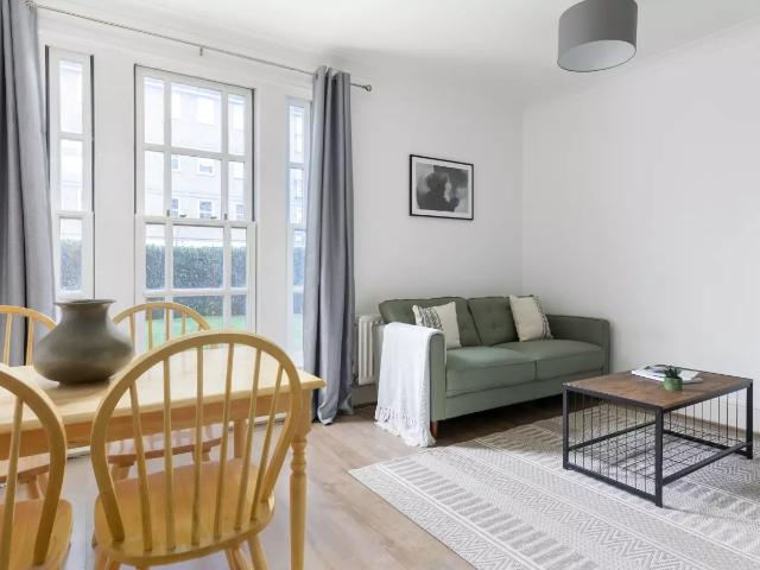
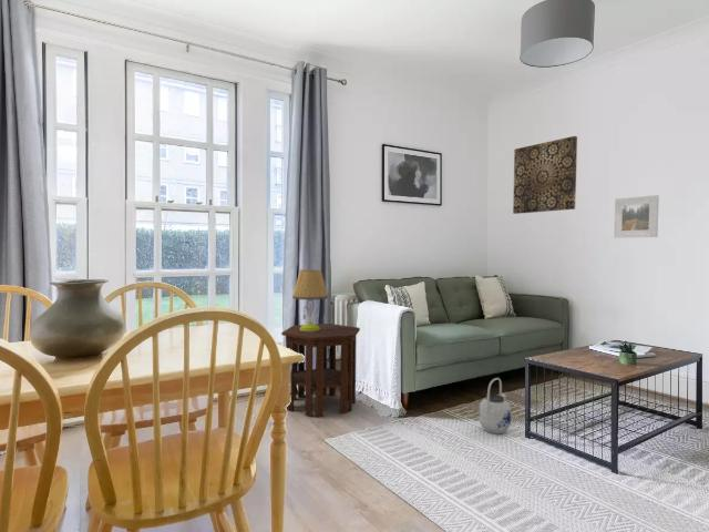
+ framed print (635, 217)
+ side table (321, 367)
+ wall art (543, 177)
+ table lamp (310, 299)
+ teapot (495, 403)
